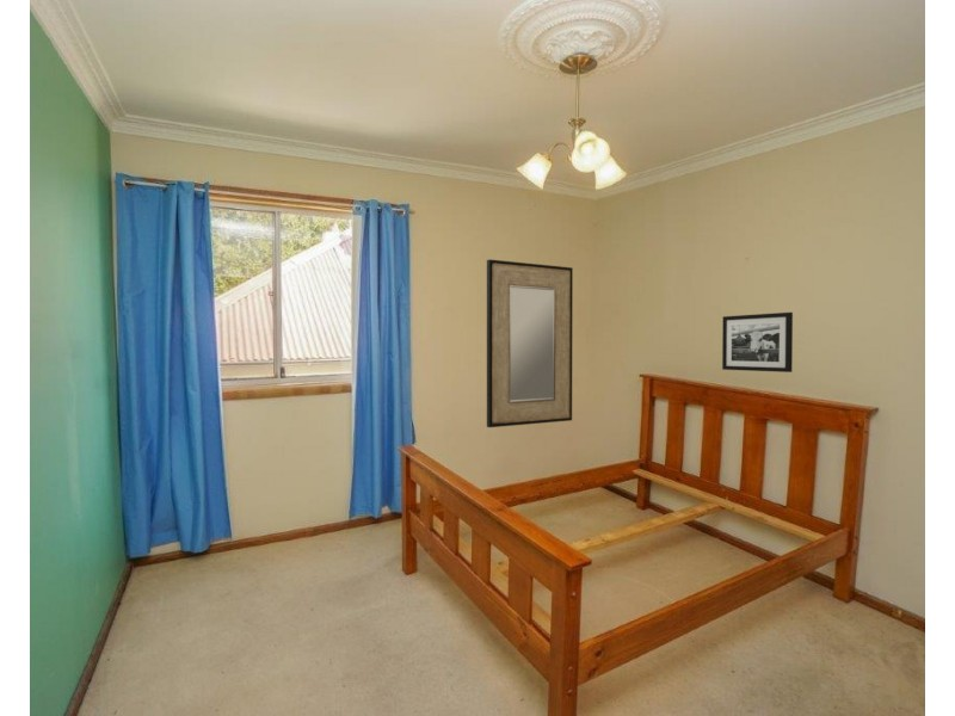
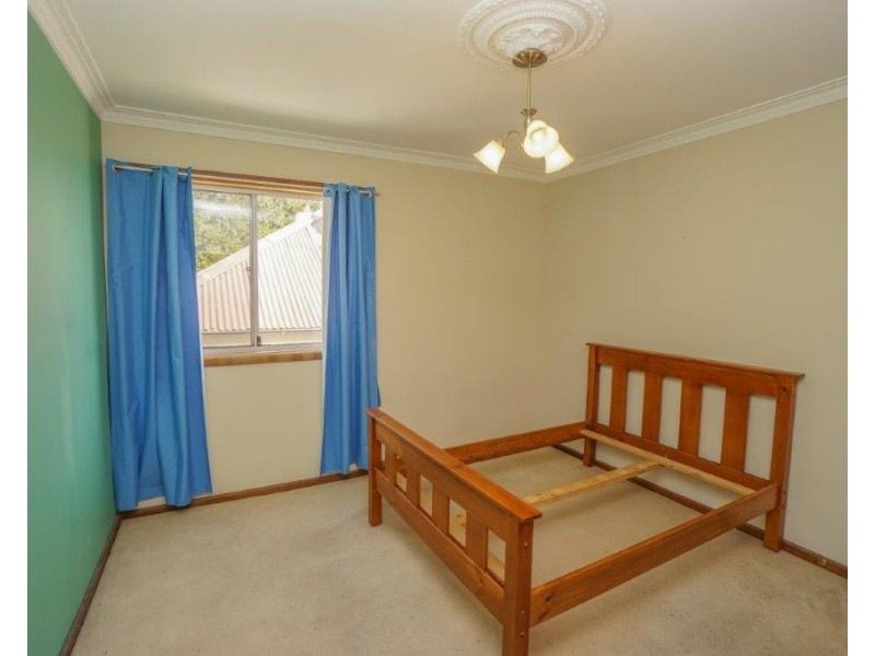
- picture frame (754, 342)
- home mirror (531, 344)
